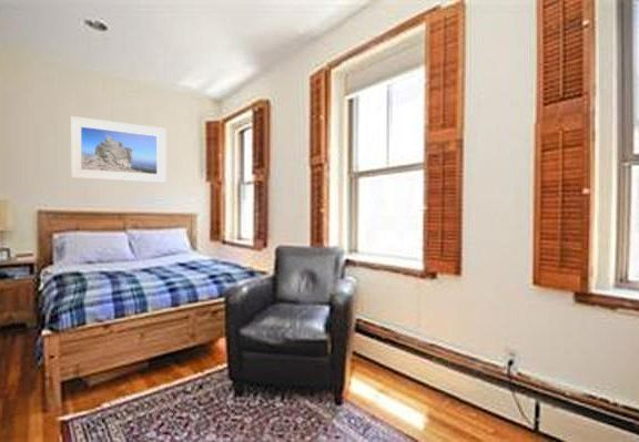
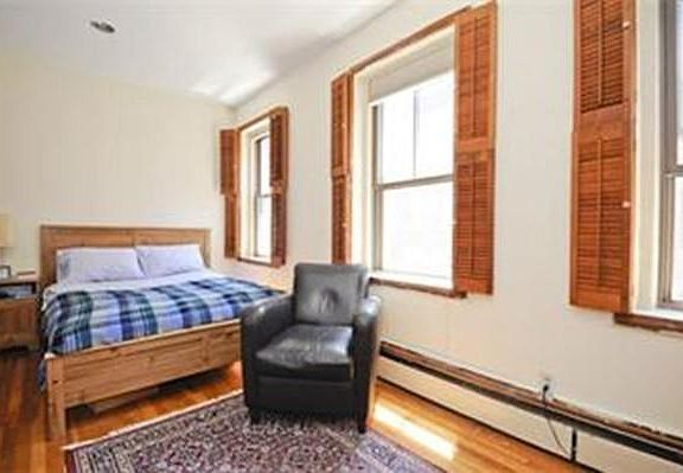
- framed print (121, 152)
